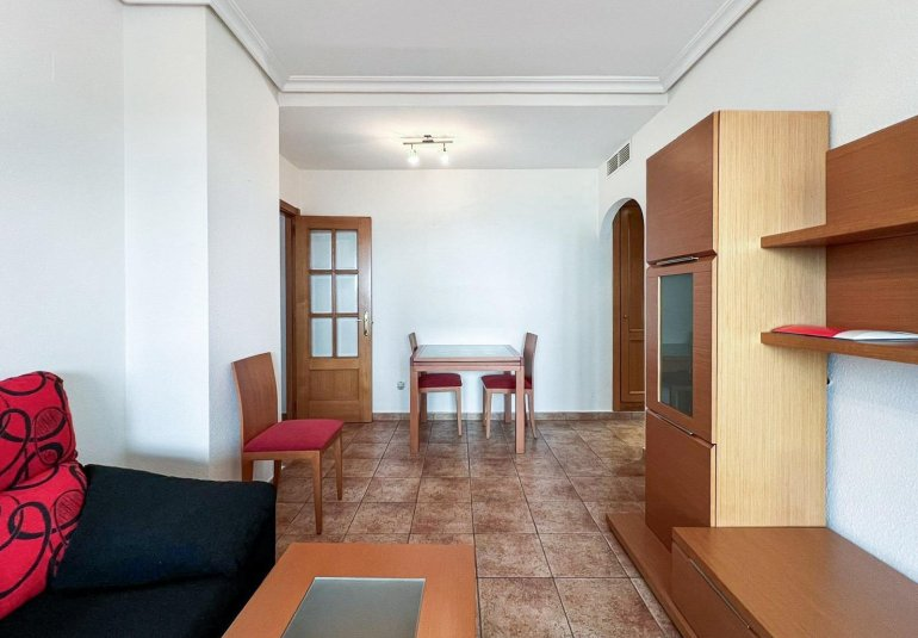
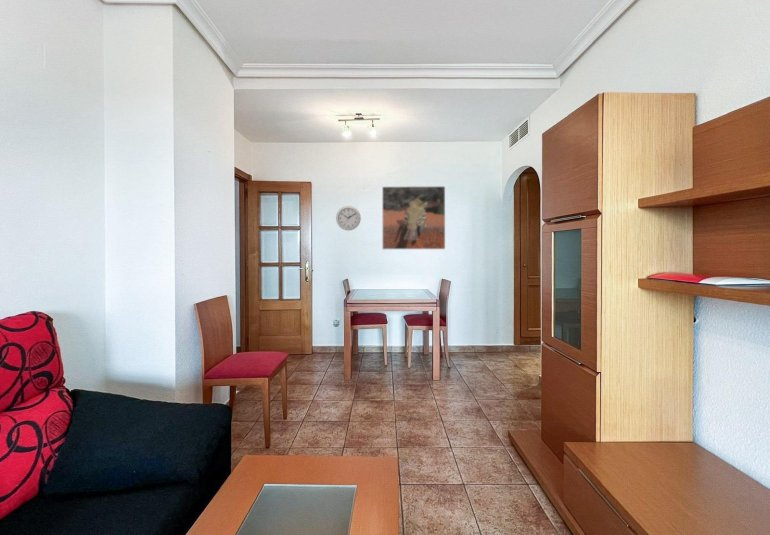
+ wall clock (348, 218)
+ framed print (413, 218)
